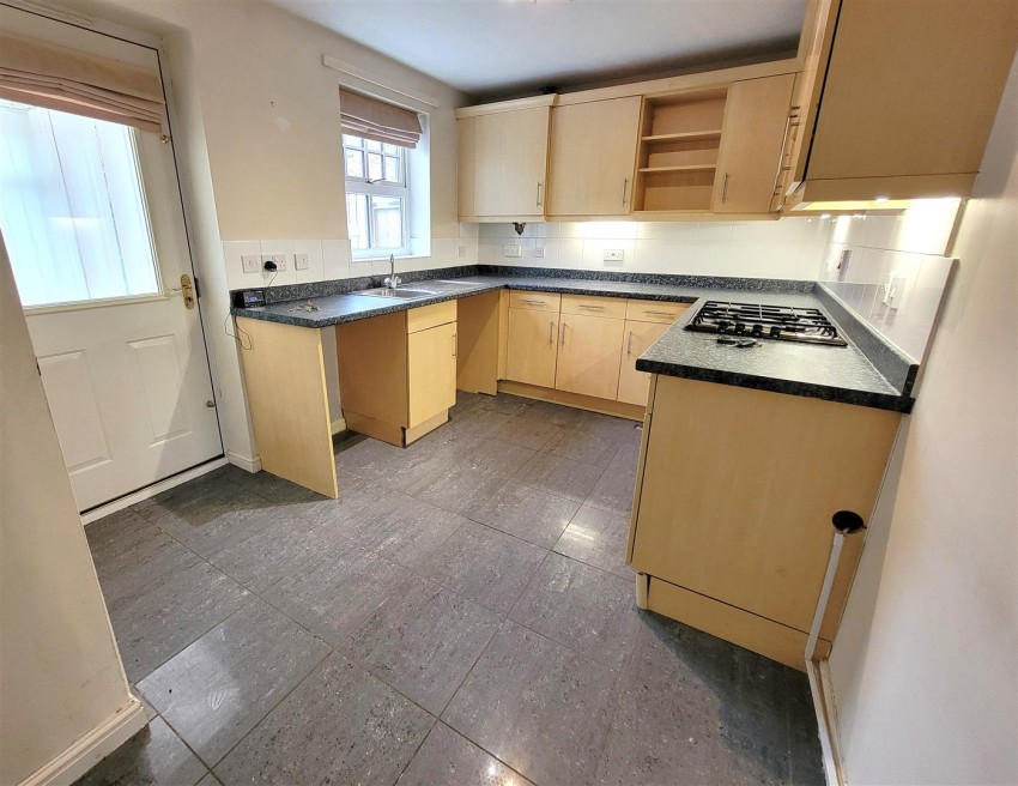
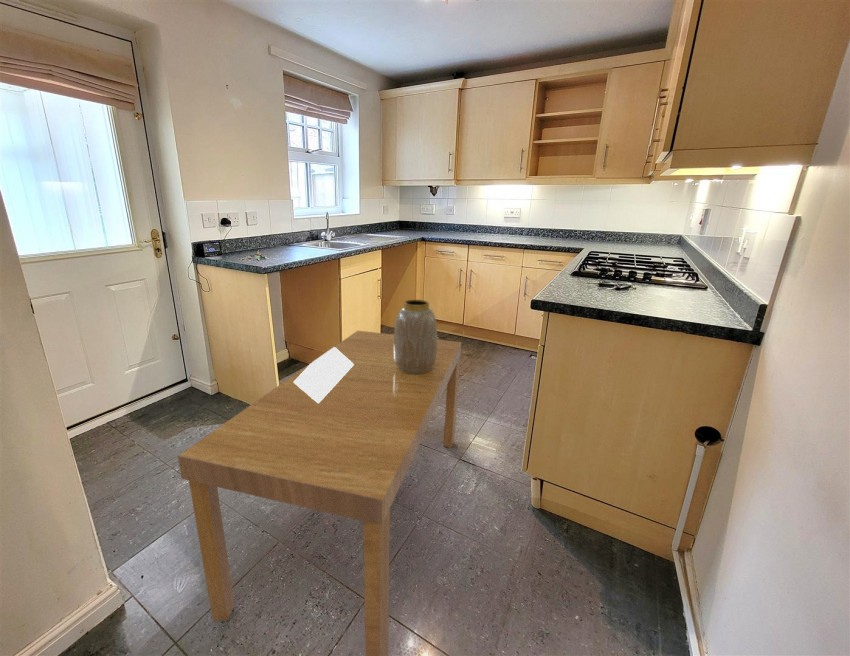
+ vase (415, 335)
+ dining table (365, 447)
